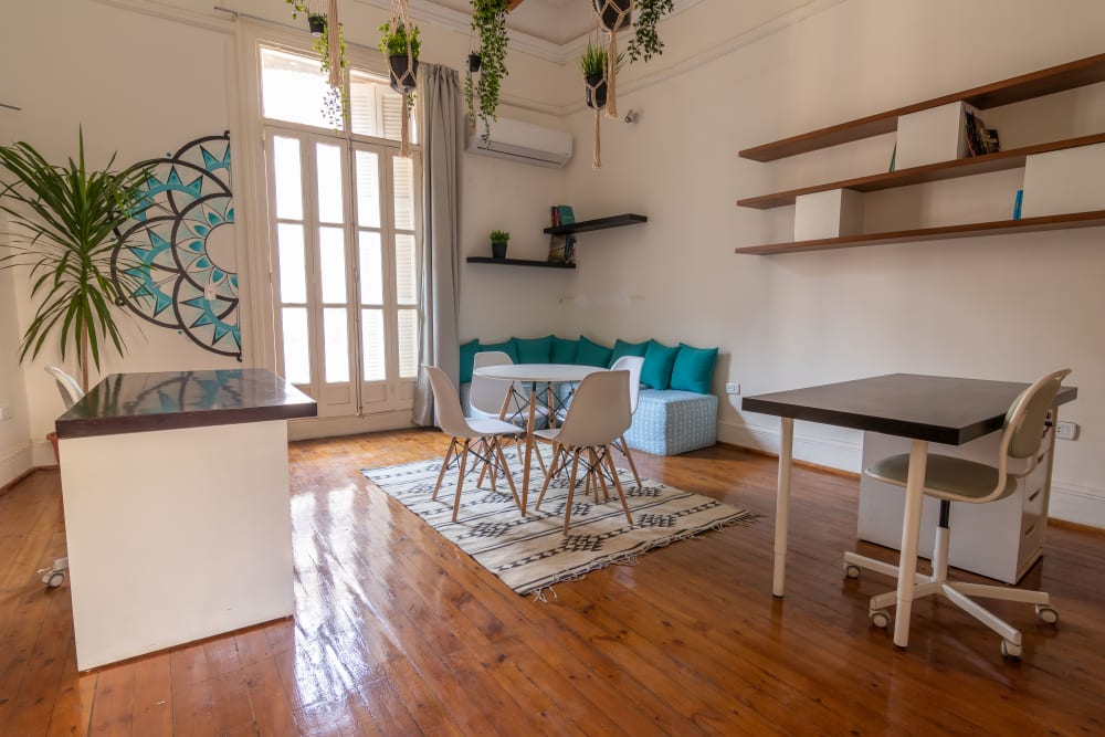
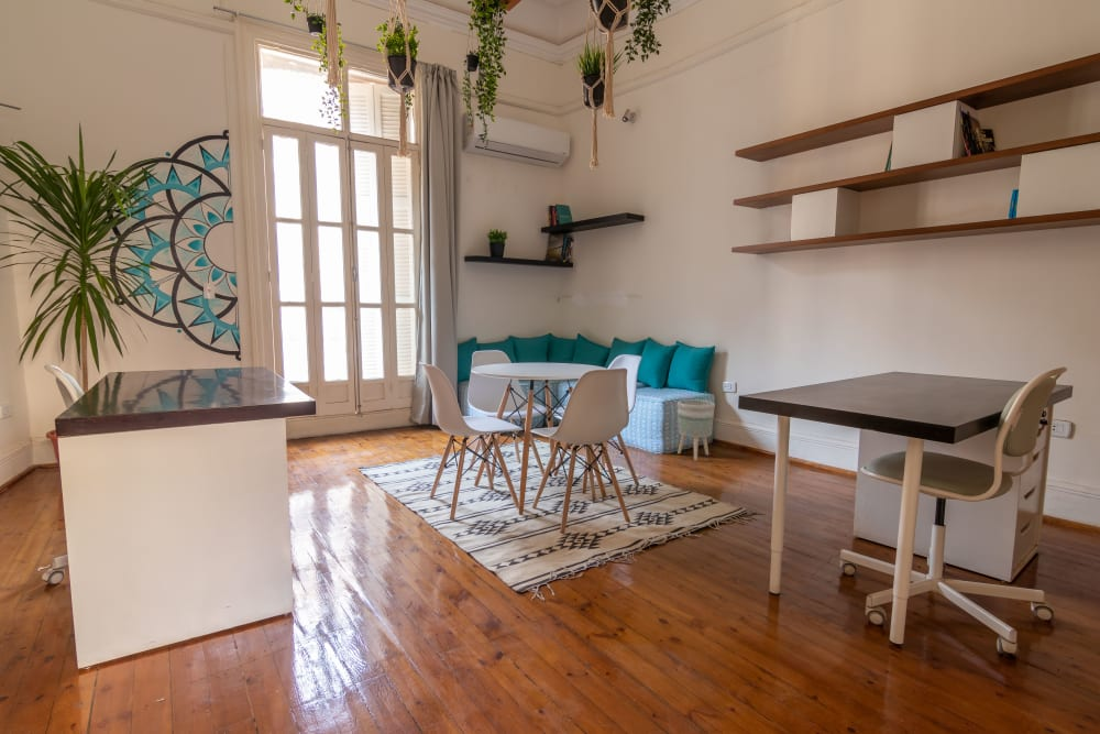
+ planter (694, 429)
